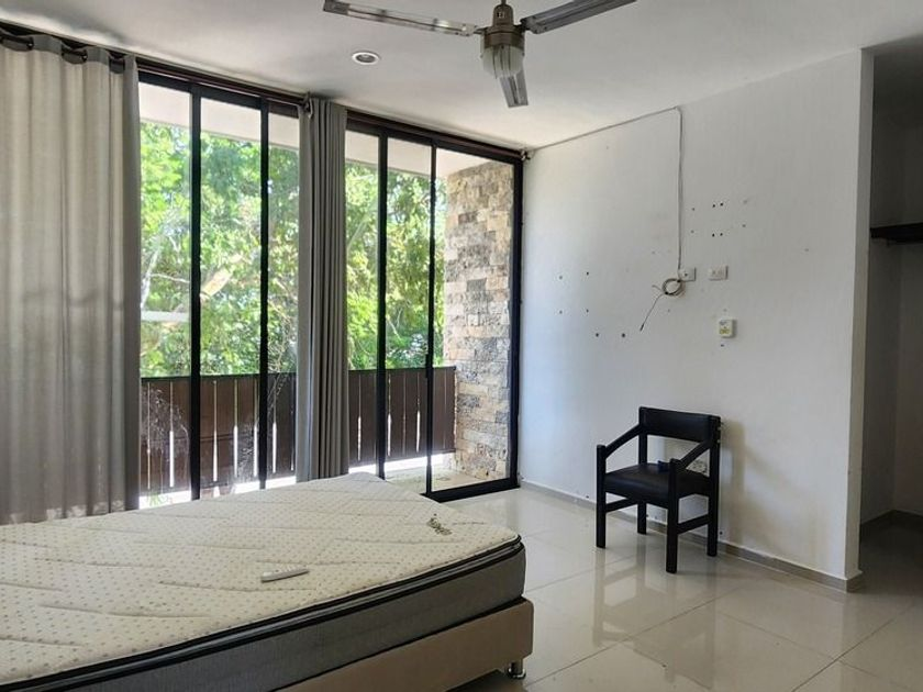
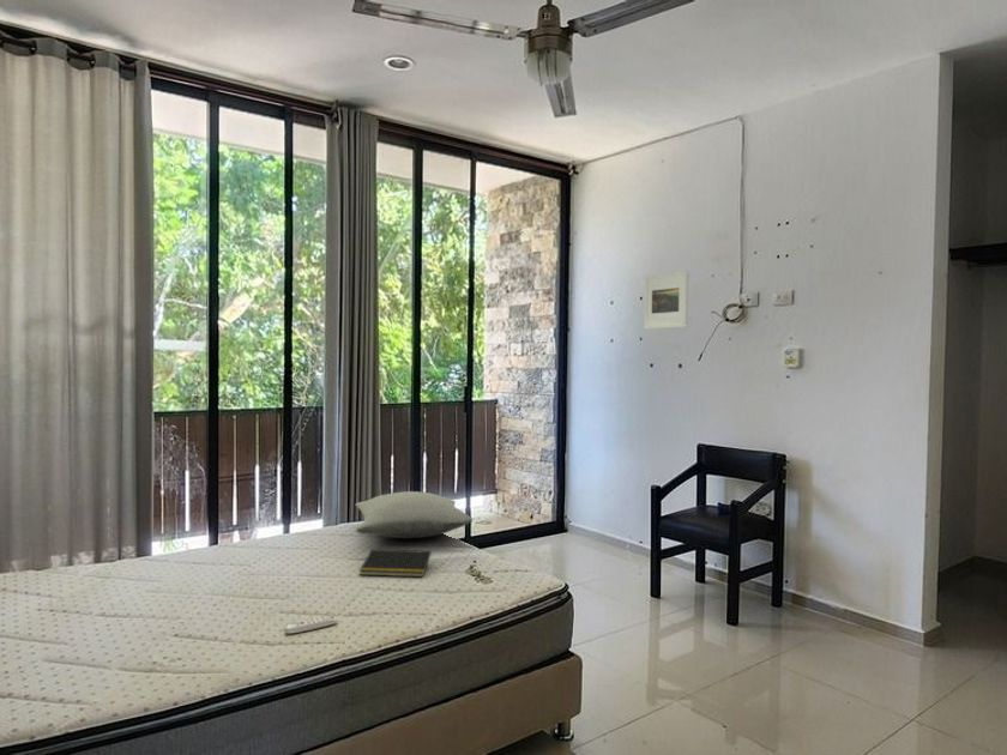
+ pillow (410, 513)
+ notepad (396, 562)
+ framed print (665, 301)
